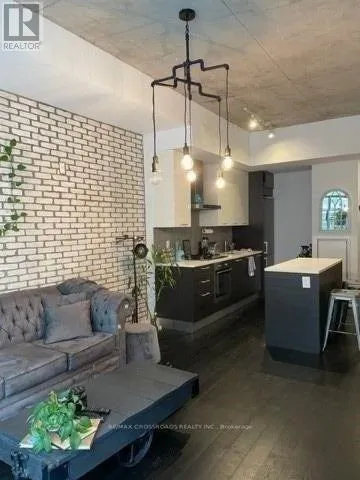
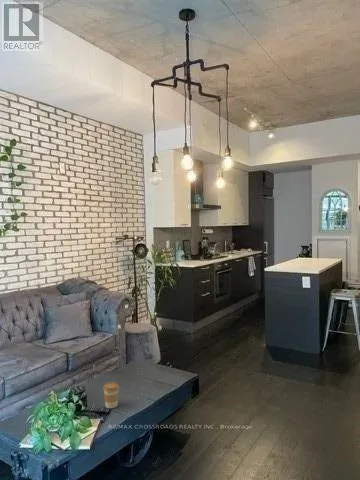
+ coffee cup (111, 394)
